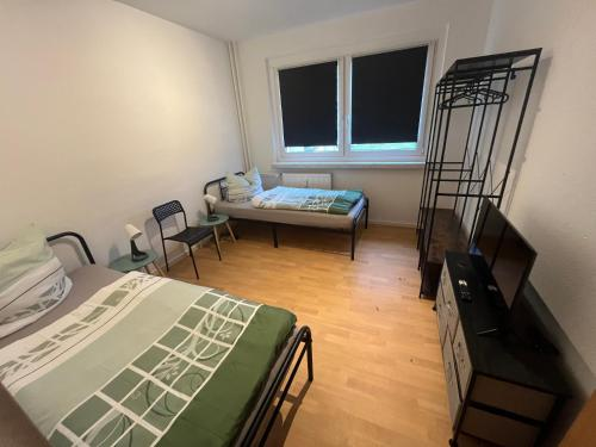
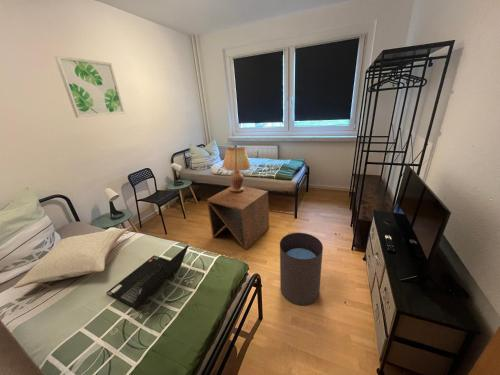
+ waste bin (300, 267)
+ lamp (235, 170)
+ side table (239, 214)
+ wall art (94, 88)
+ pillow (80, 253)
+ laptop computer (148, 269)
